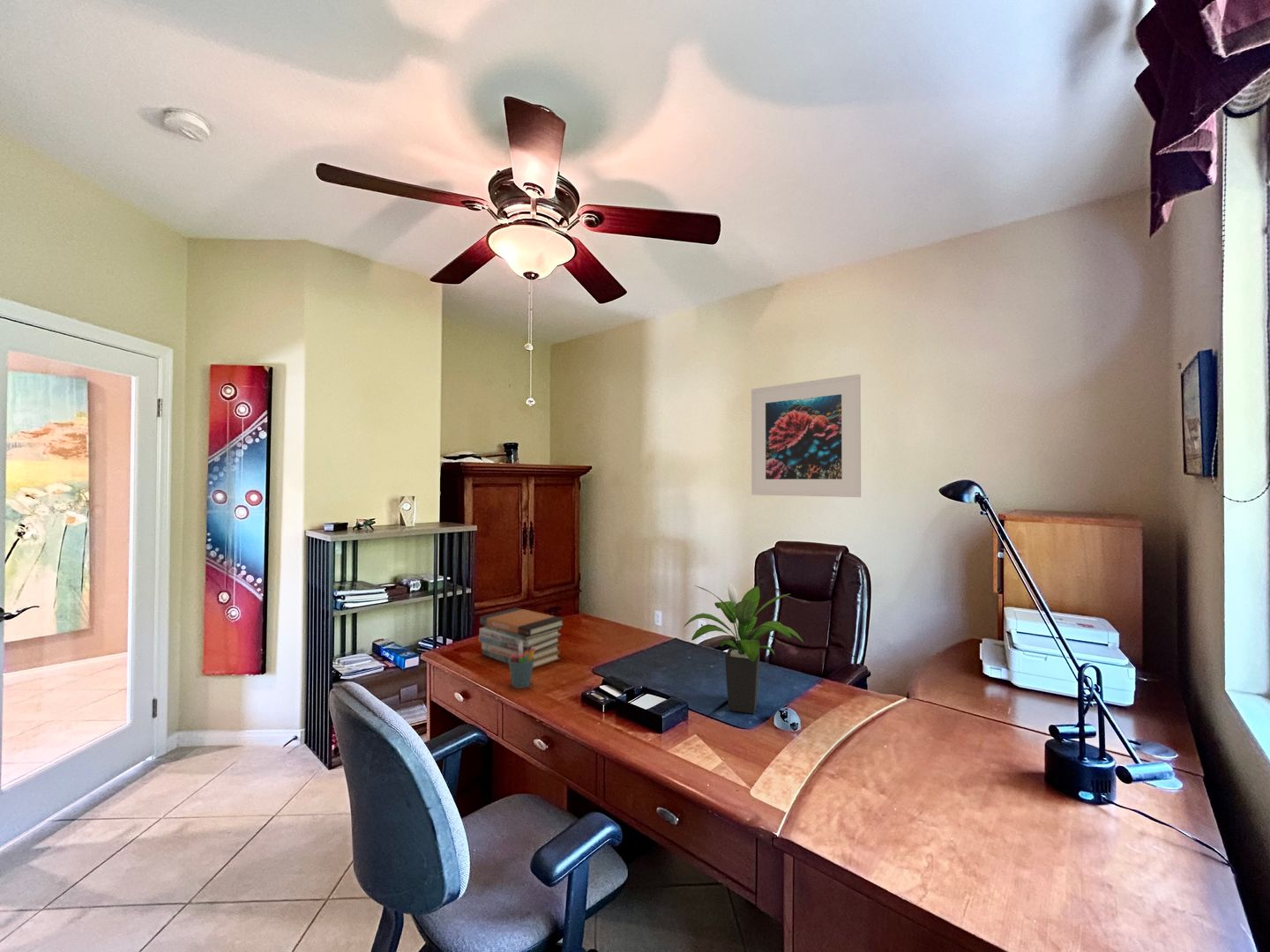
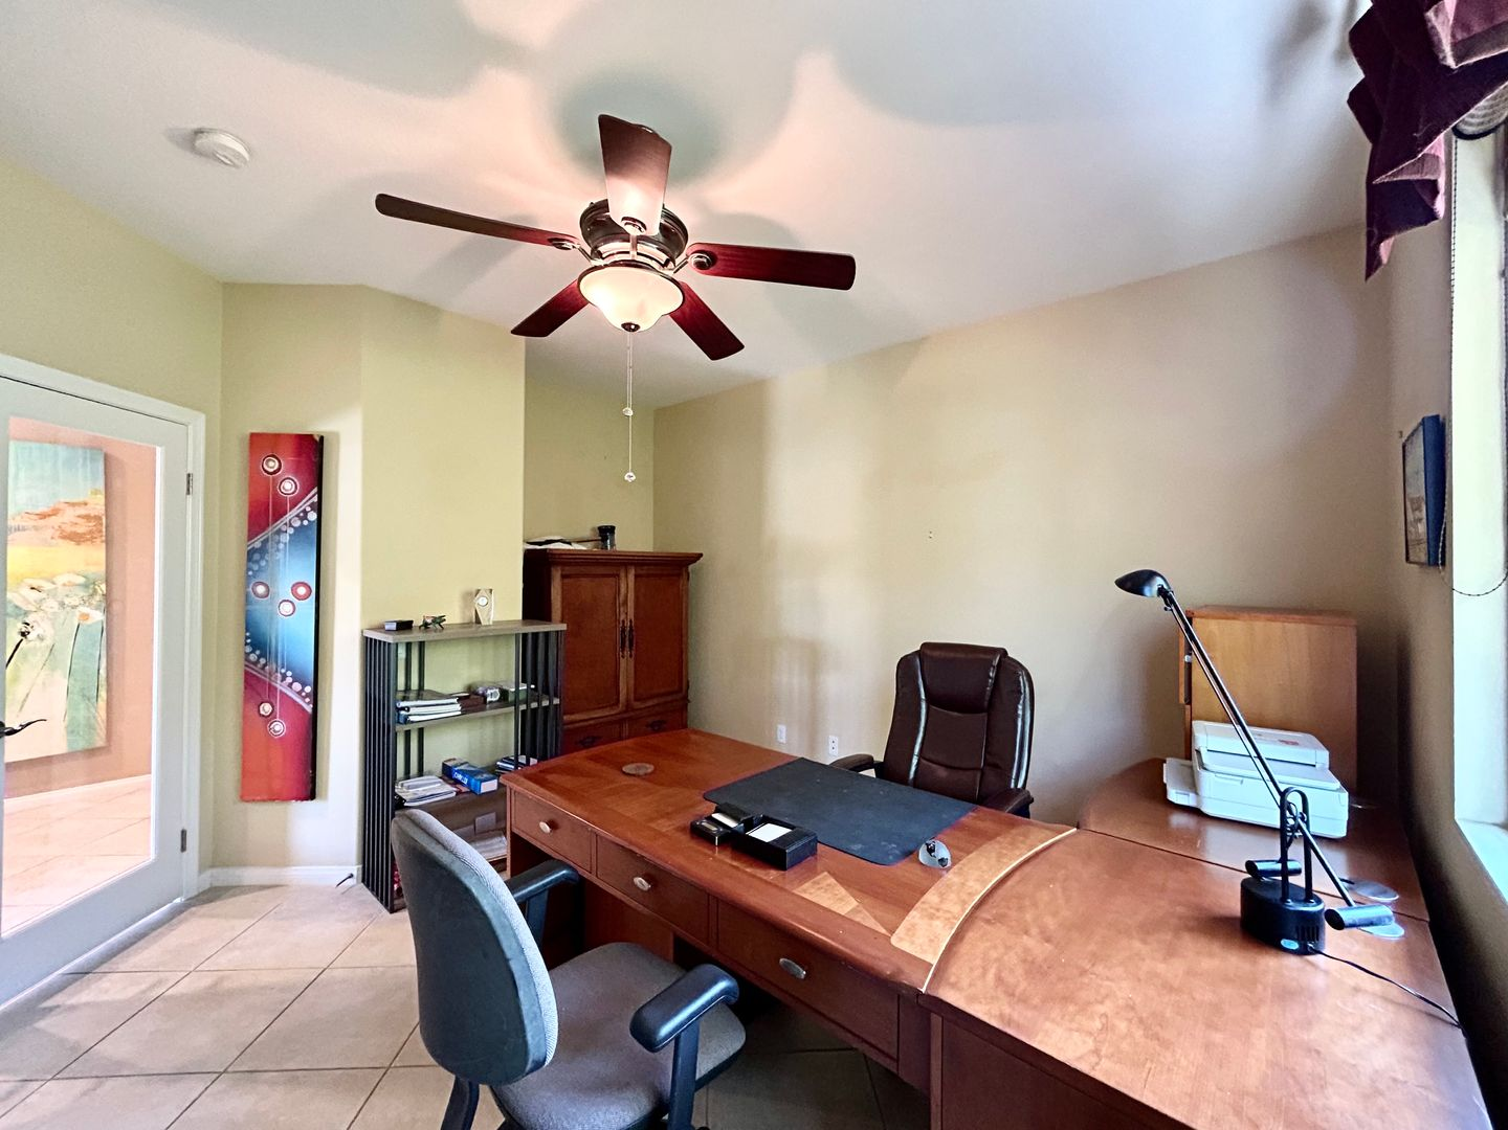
- potted plant (743, 644)
- book stack (520, 636)
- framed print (802, 439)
- pen holder (521, 665)
